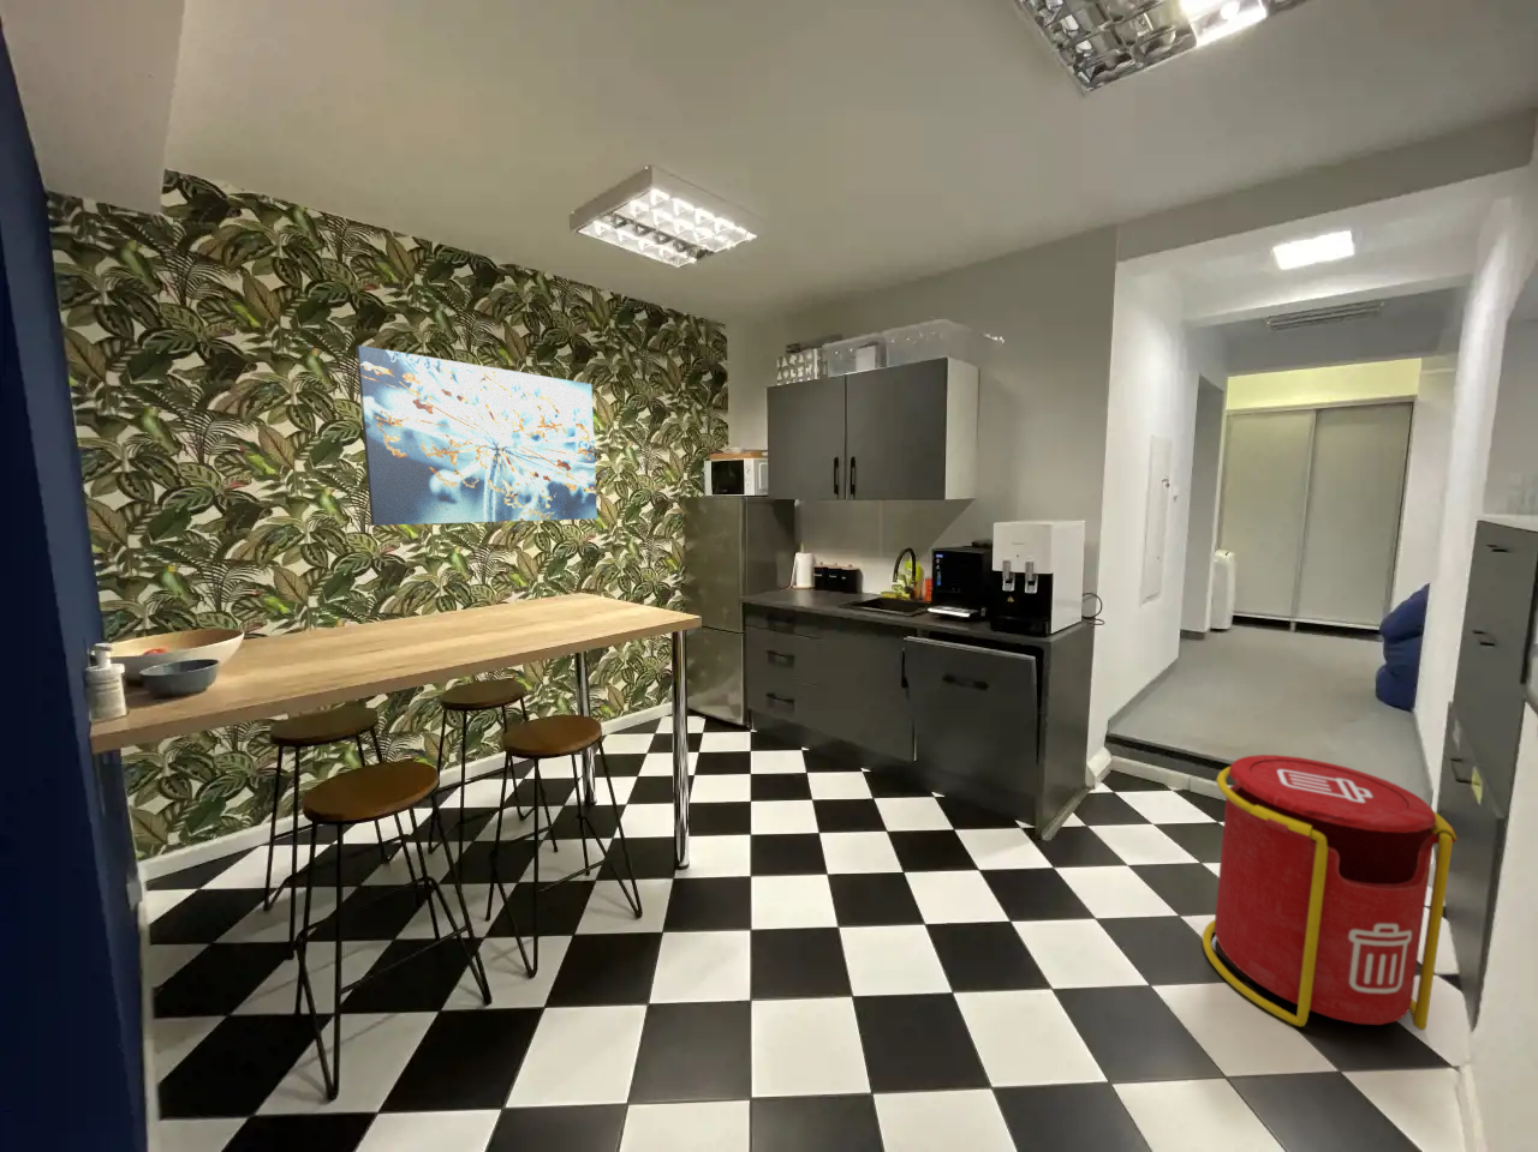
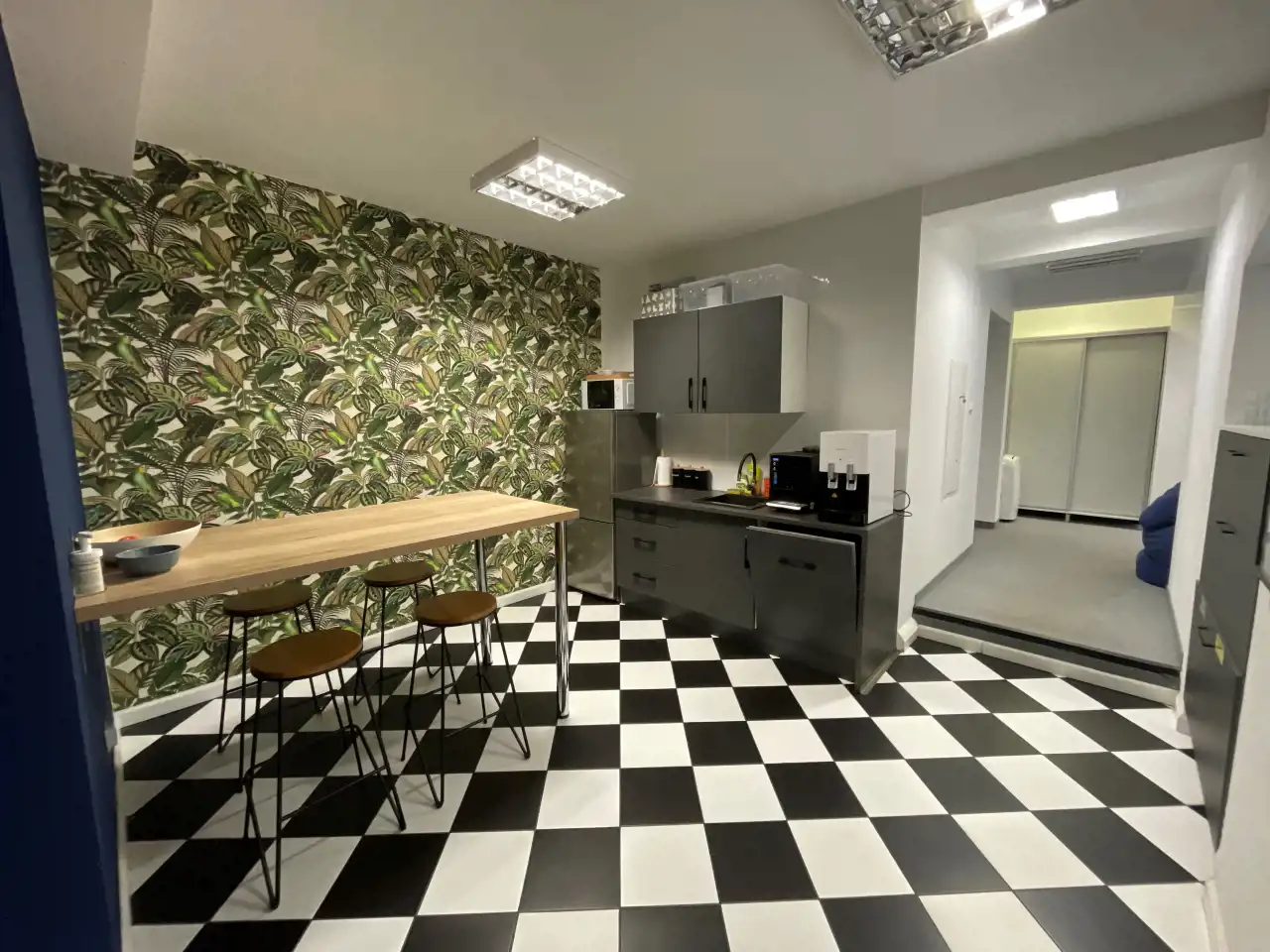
- wall art (495, 445)
- trash can (1315, 883)
